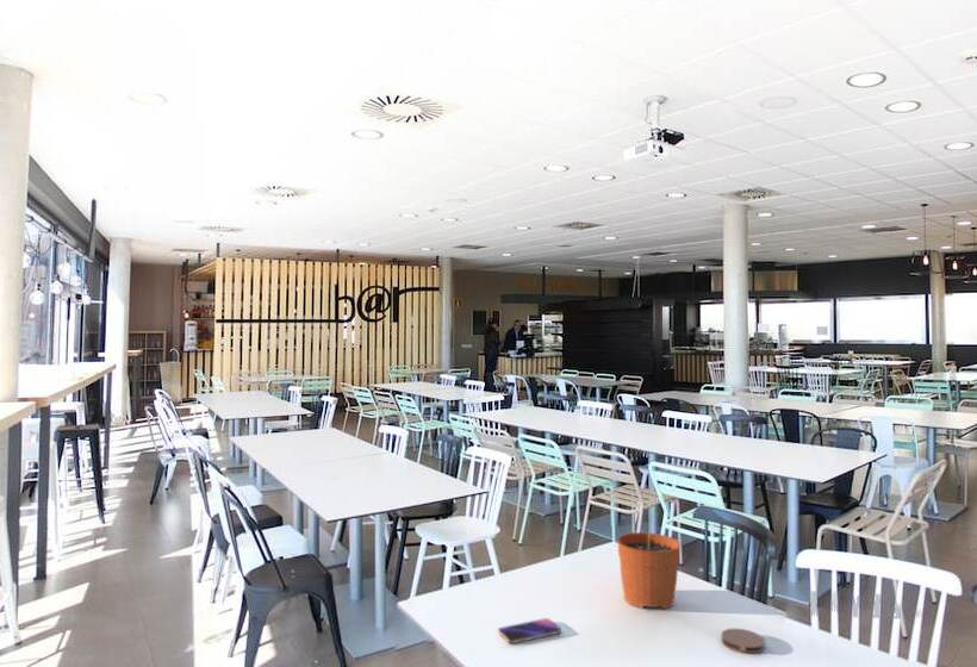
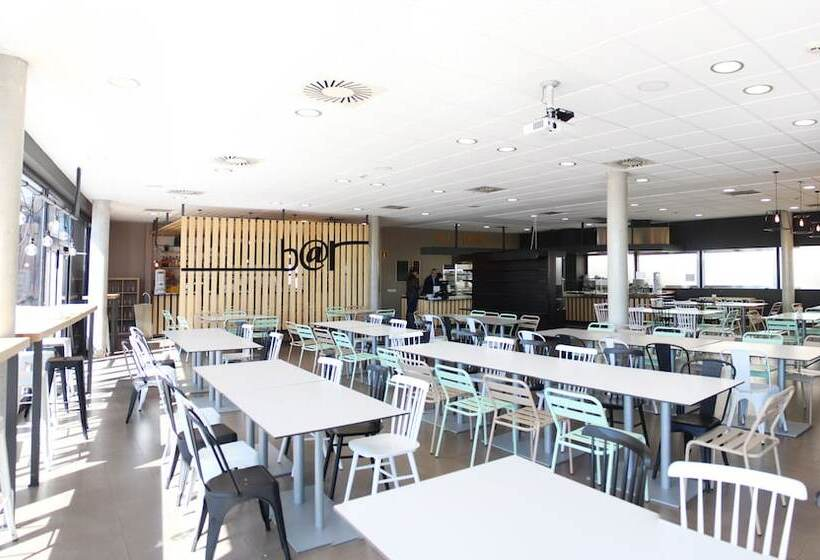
- coaster (742, 640)
- plant pot (648, 555)
- smartphone (529, 630)
